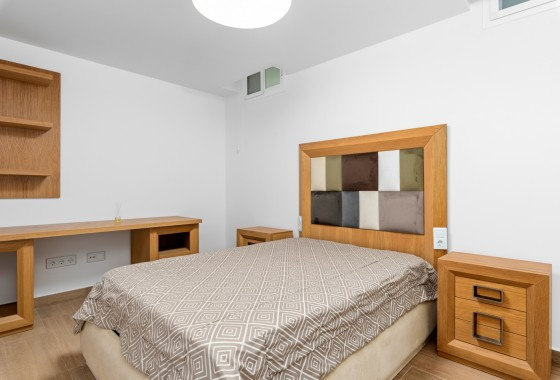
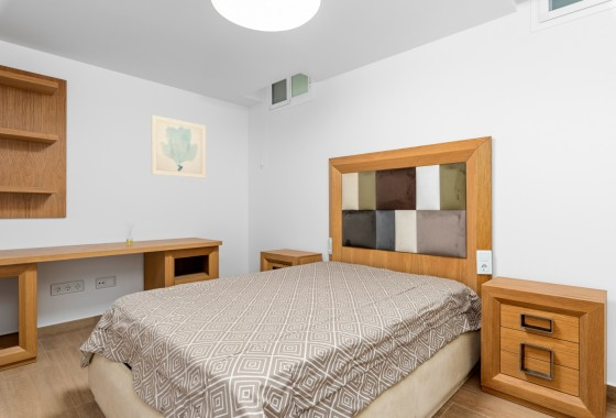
+ wall art (179, 147)
